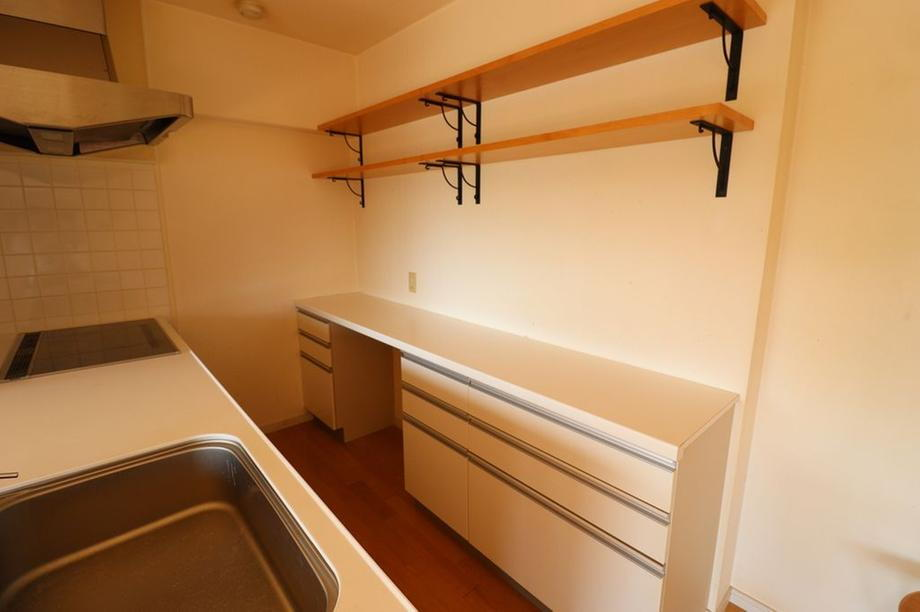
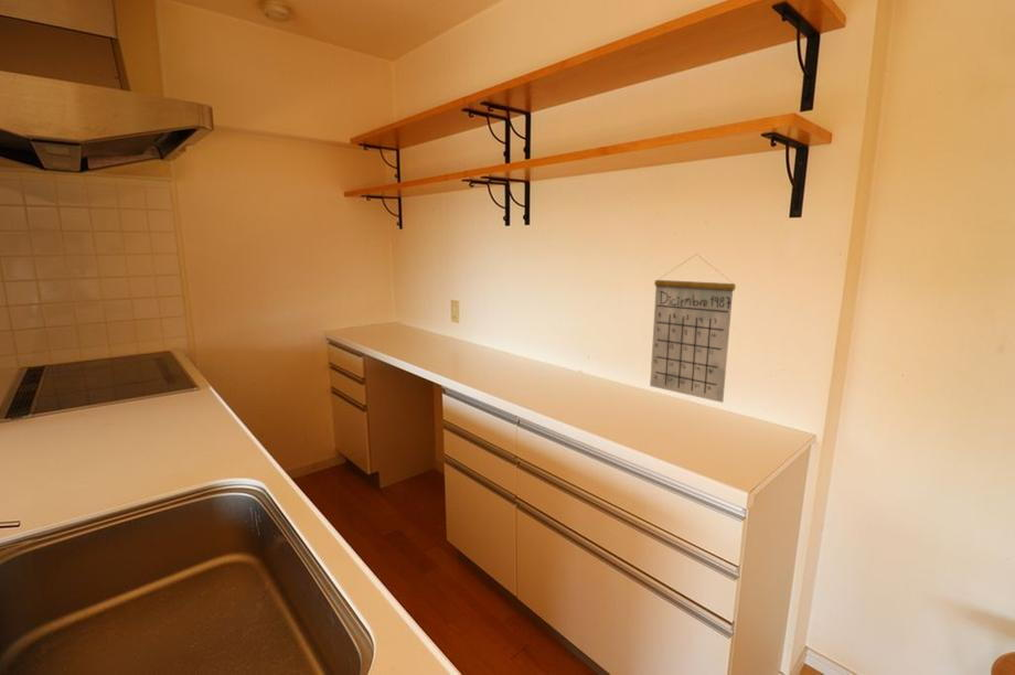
+ calendar (690, 325)
